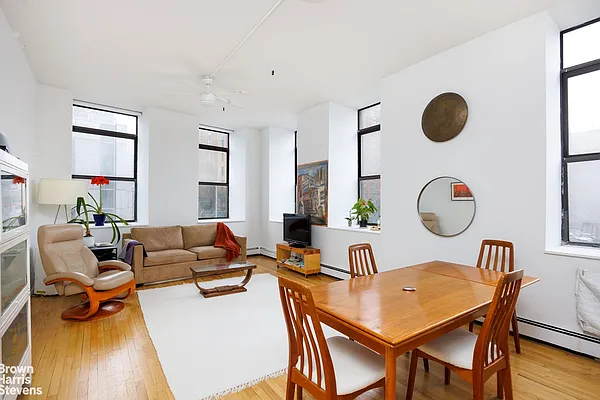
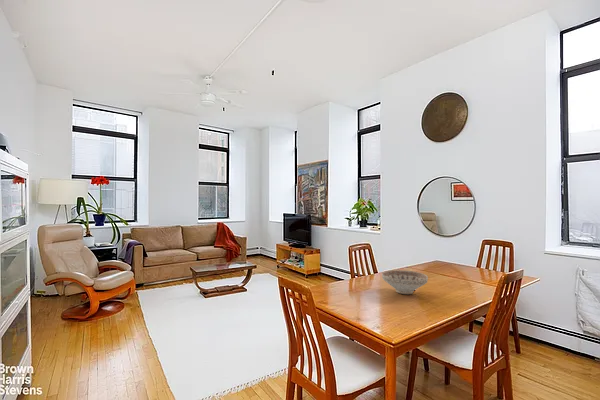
+ decorative bowl (404, 283)
